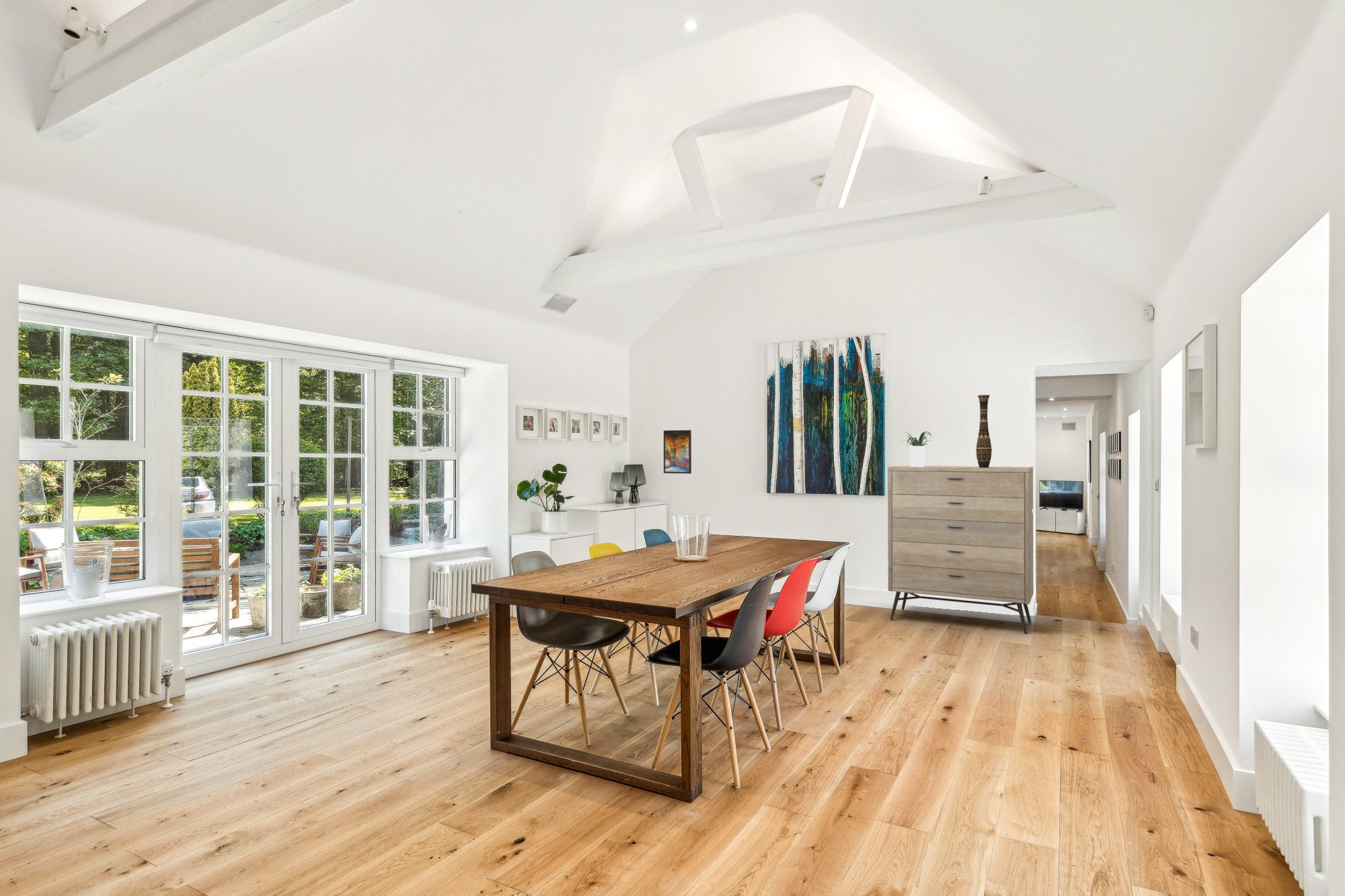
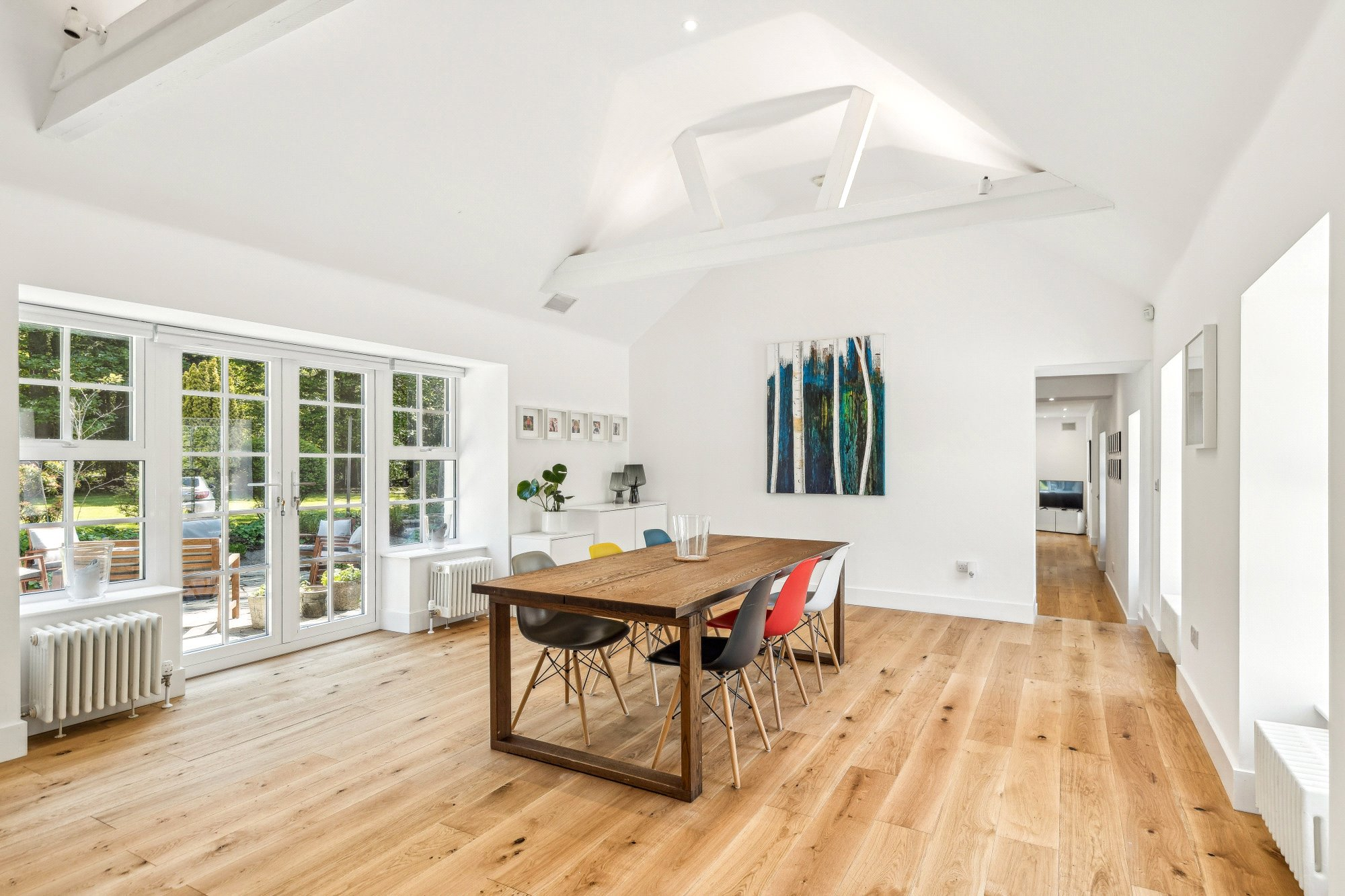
- dresser (960, 544)
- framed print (677, 452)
- potted plant (916, 448)
- decorative vase (983, 431)
